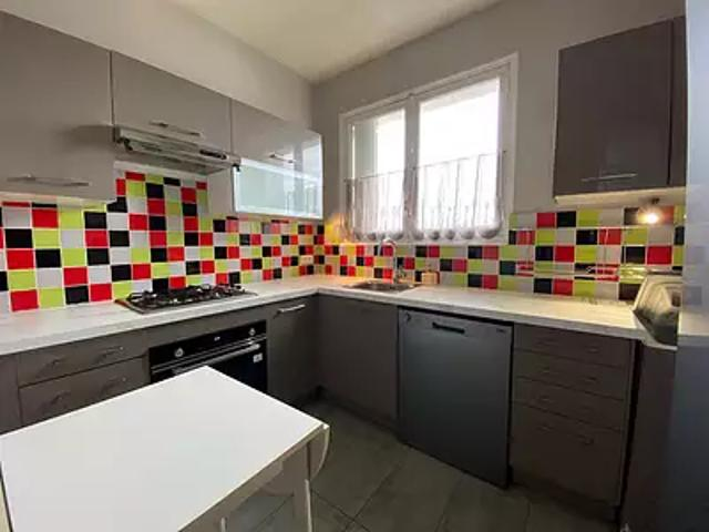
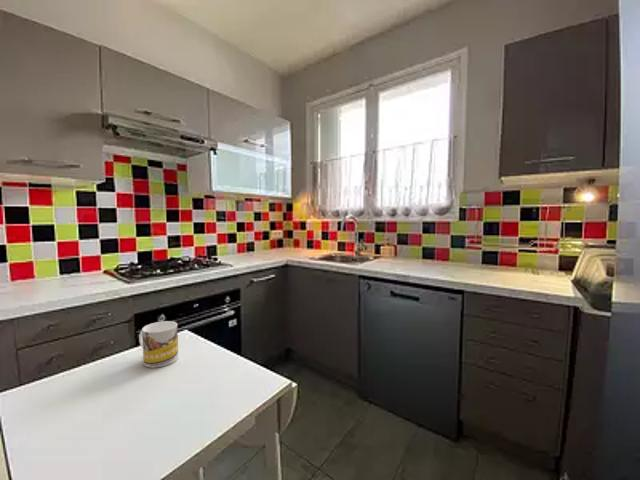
+ mug (156, 341)
